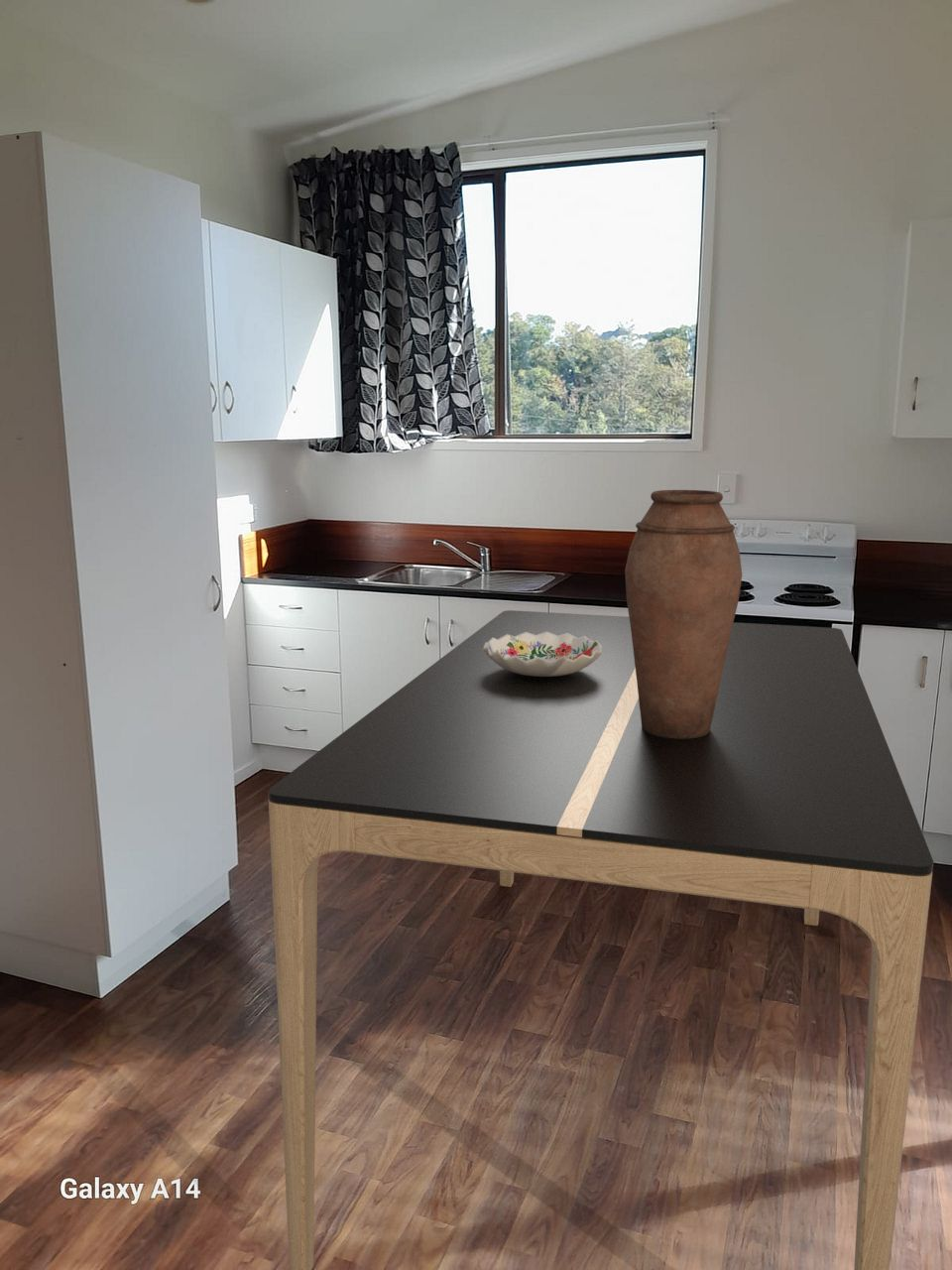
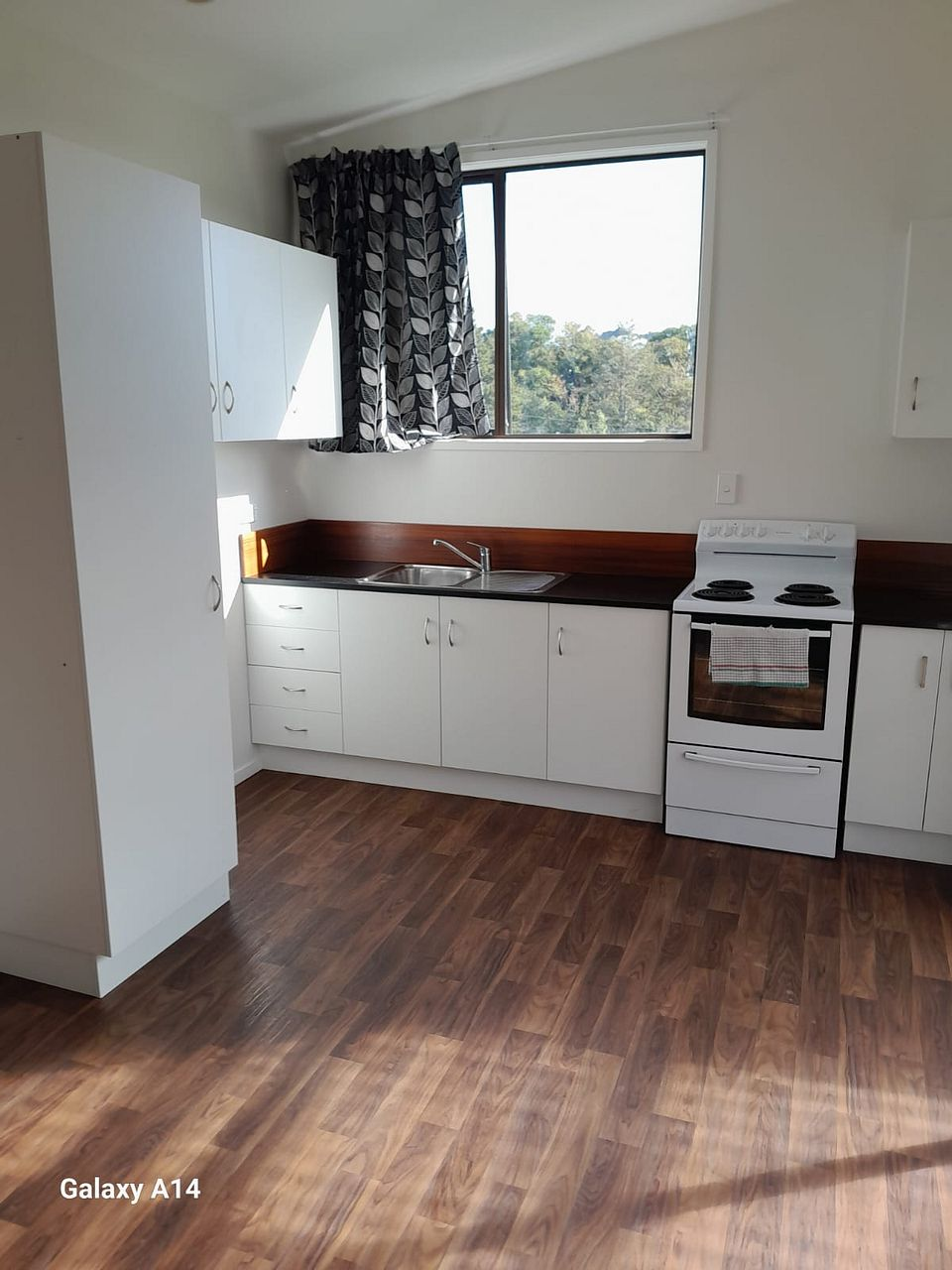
- decorative bowl (542, 656)
- vase (681, 609)
- dining table (627, 878)
